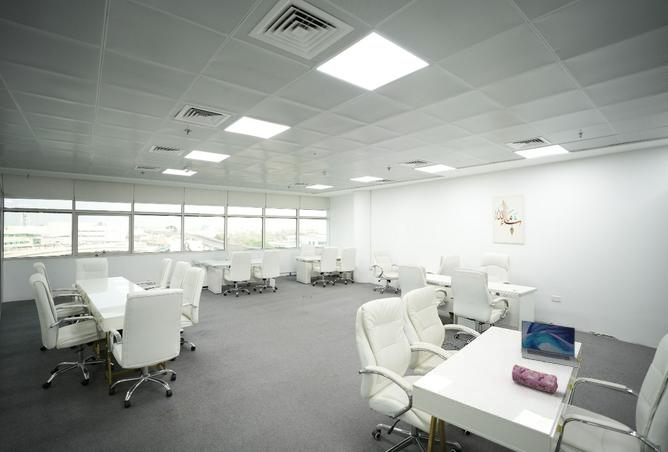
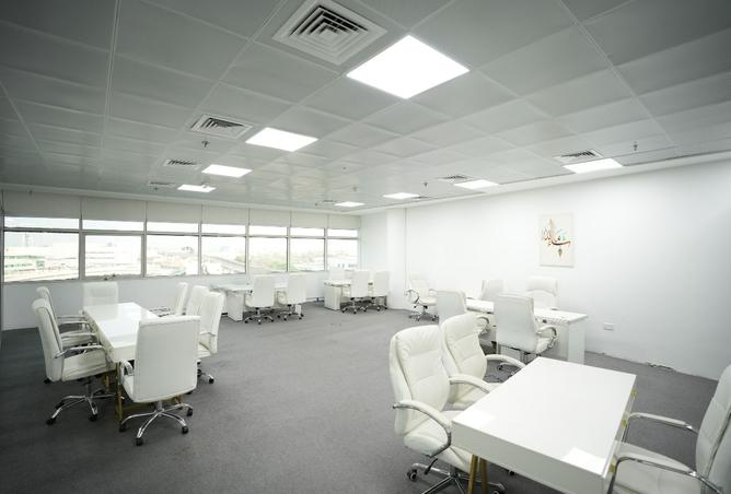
- laptop (548, 342)
- pencil case (533, 378)
